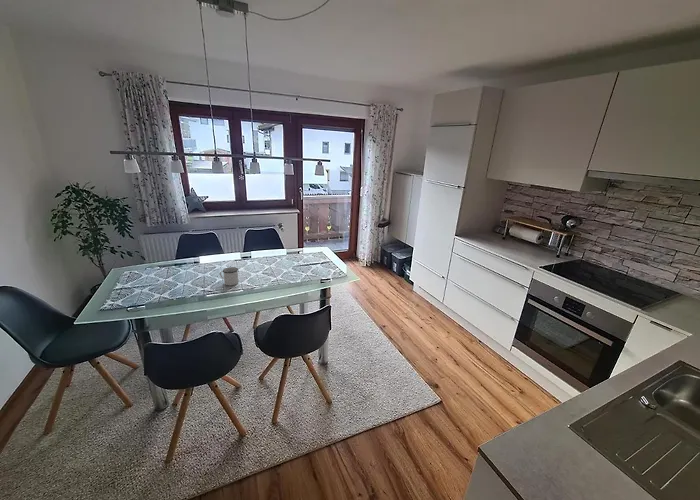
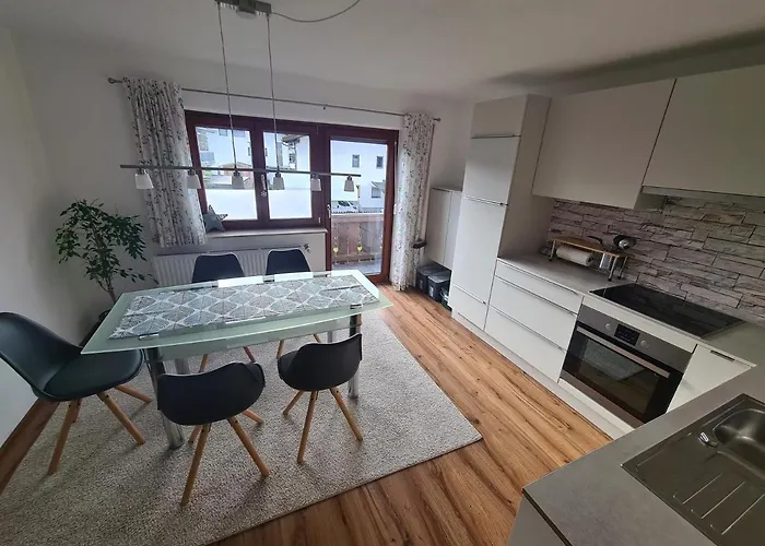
- mug (228, 276)
